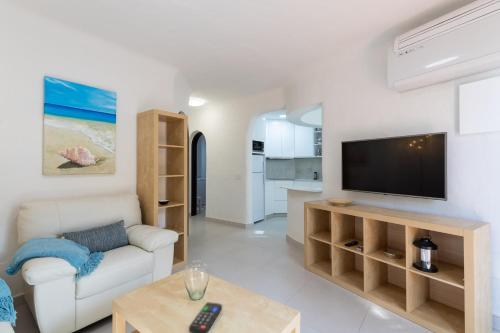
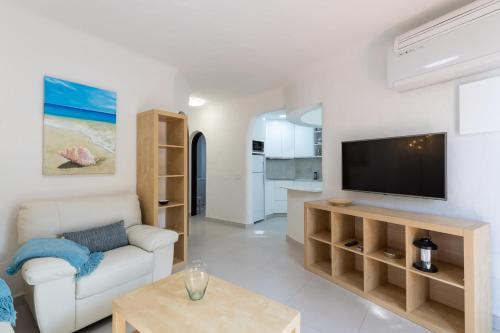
- remote control (206, 316)
